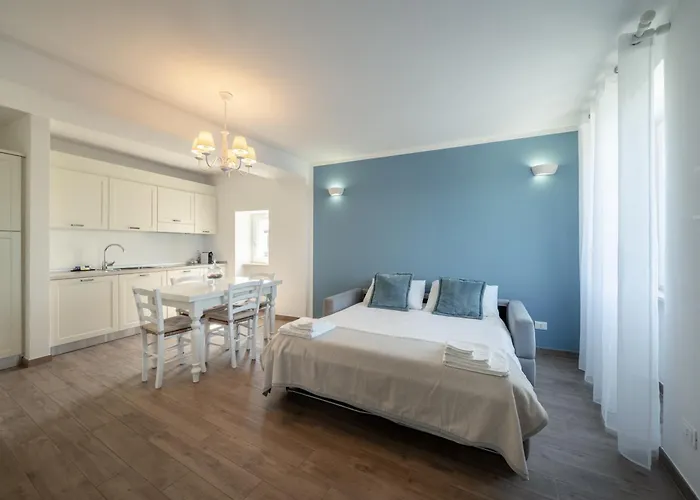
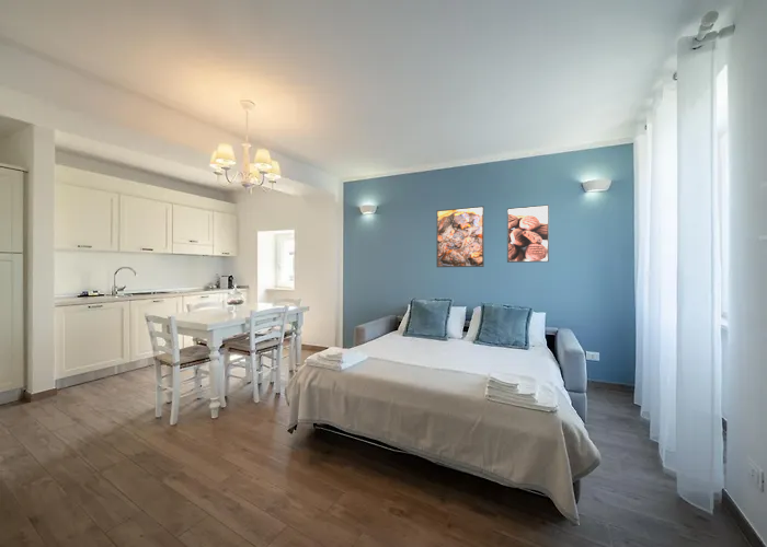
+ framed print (527, 234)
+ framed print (459, 237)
